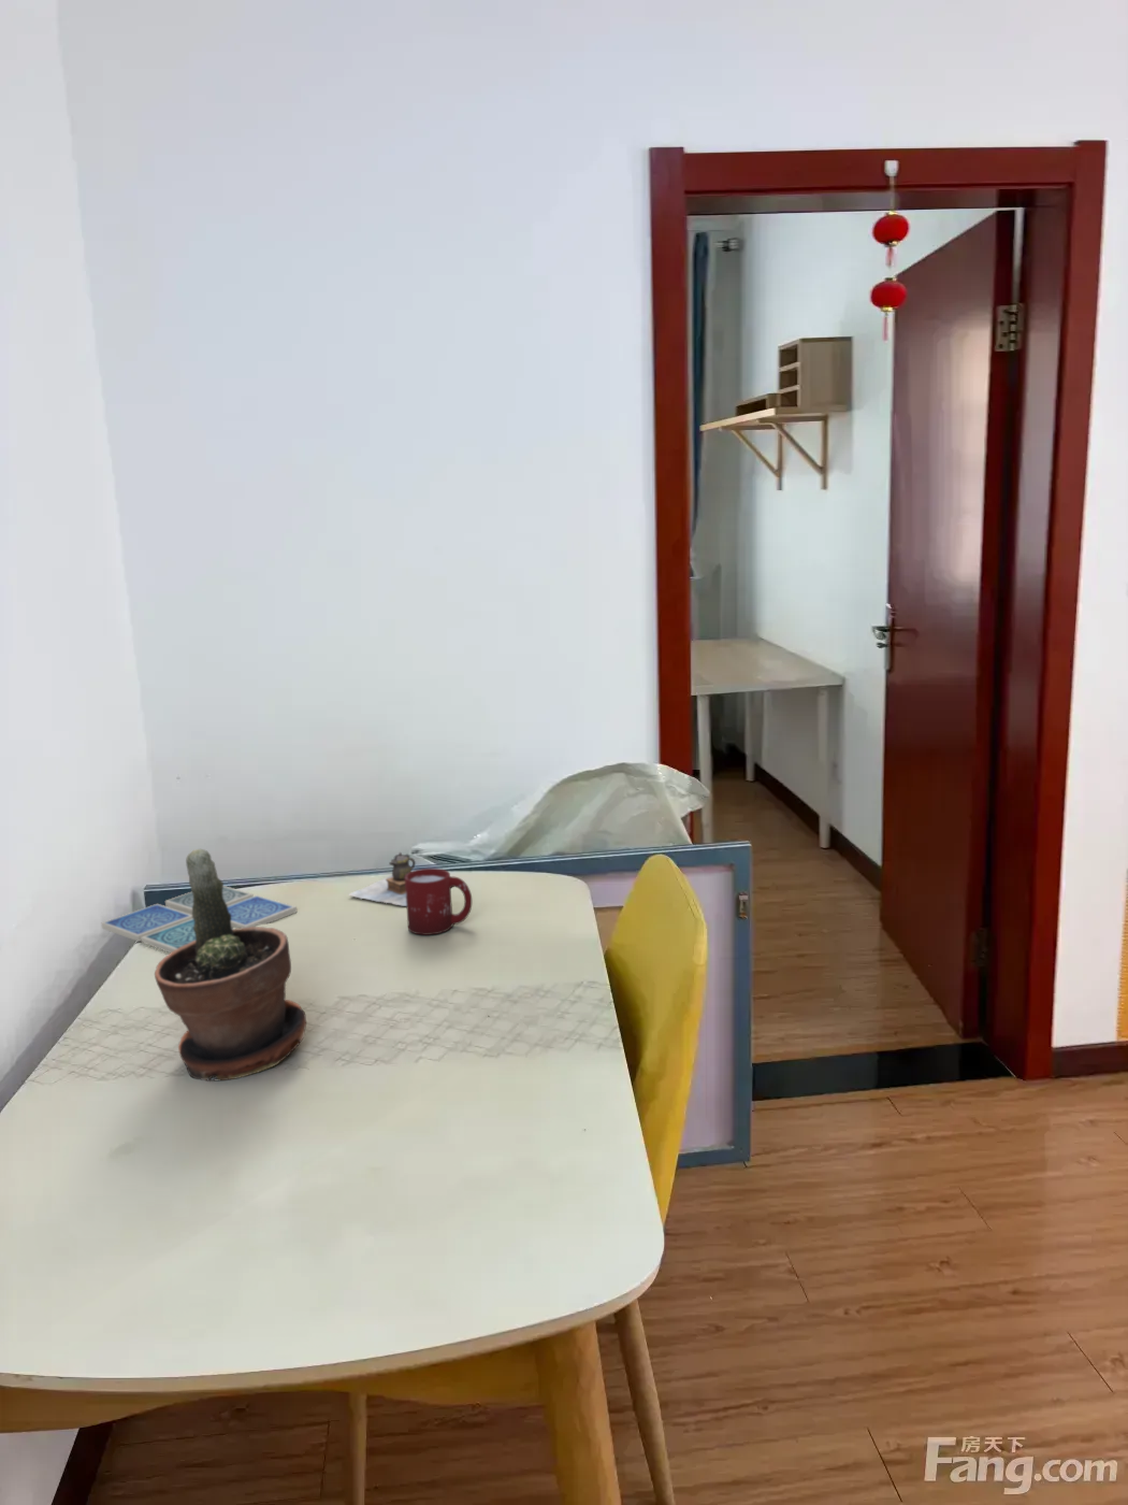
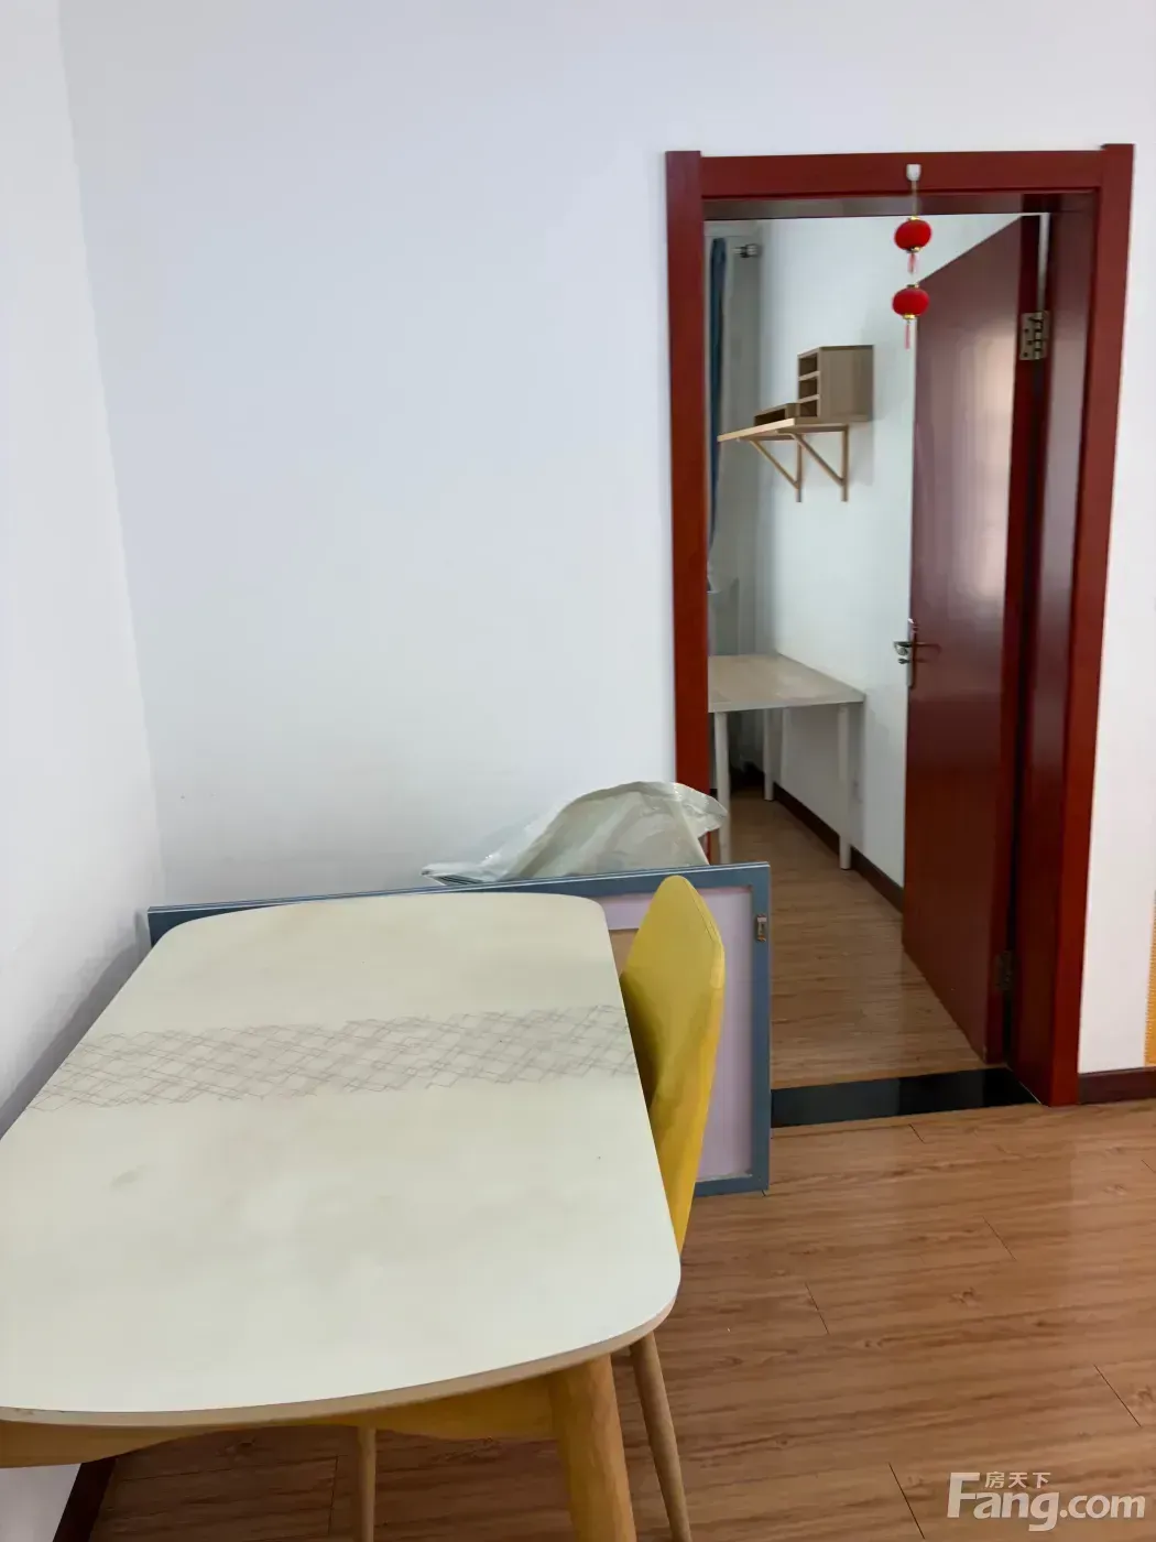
- potted plant (227, 960)
- teapot (400, 871)
- drink coaster (193, 921)
- cup (438, 899)
